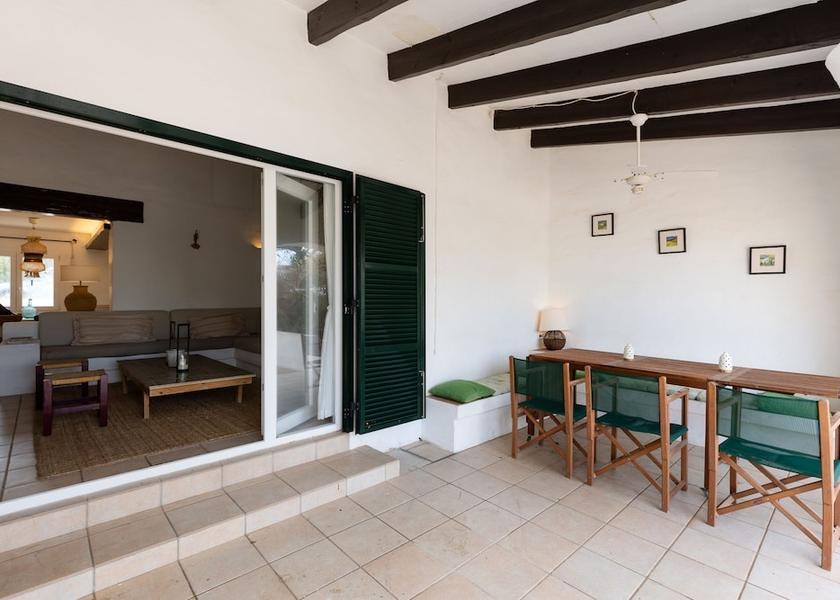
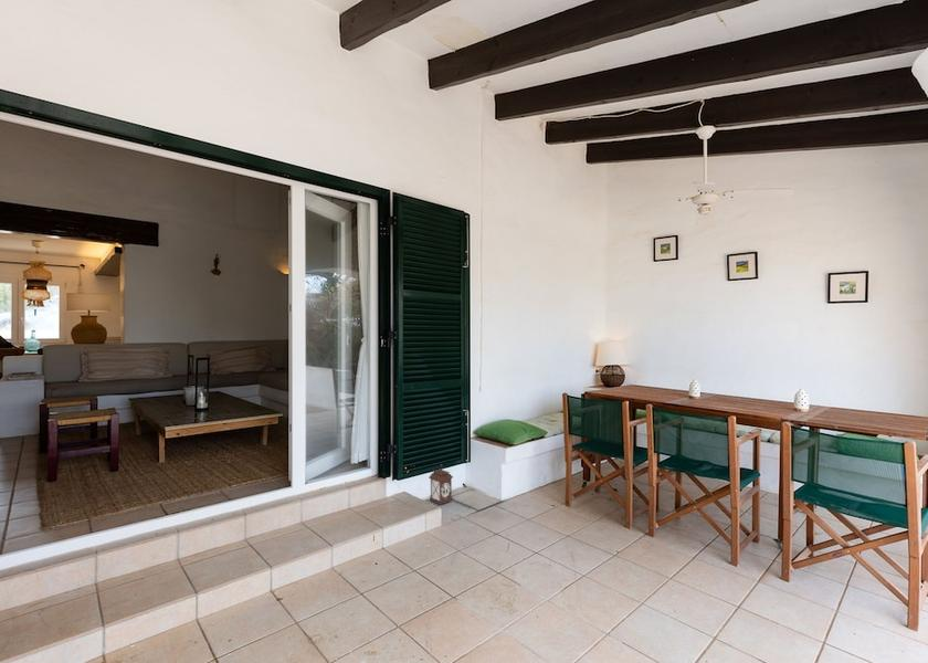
+ lantern (441, 481)
